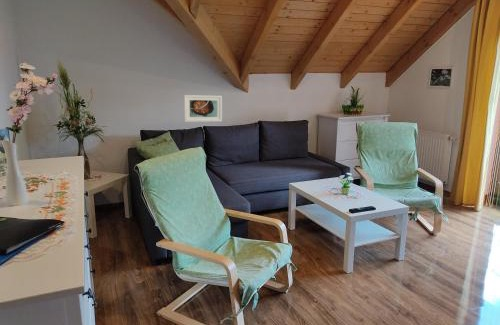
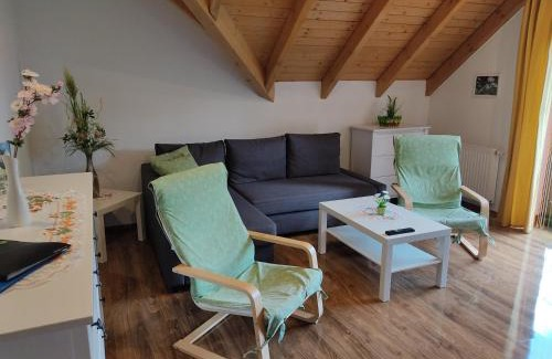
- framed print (203, 108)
